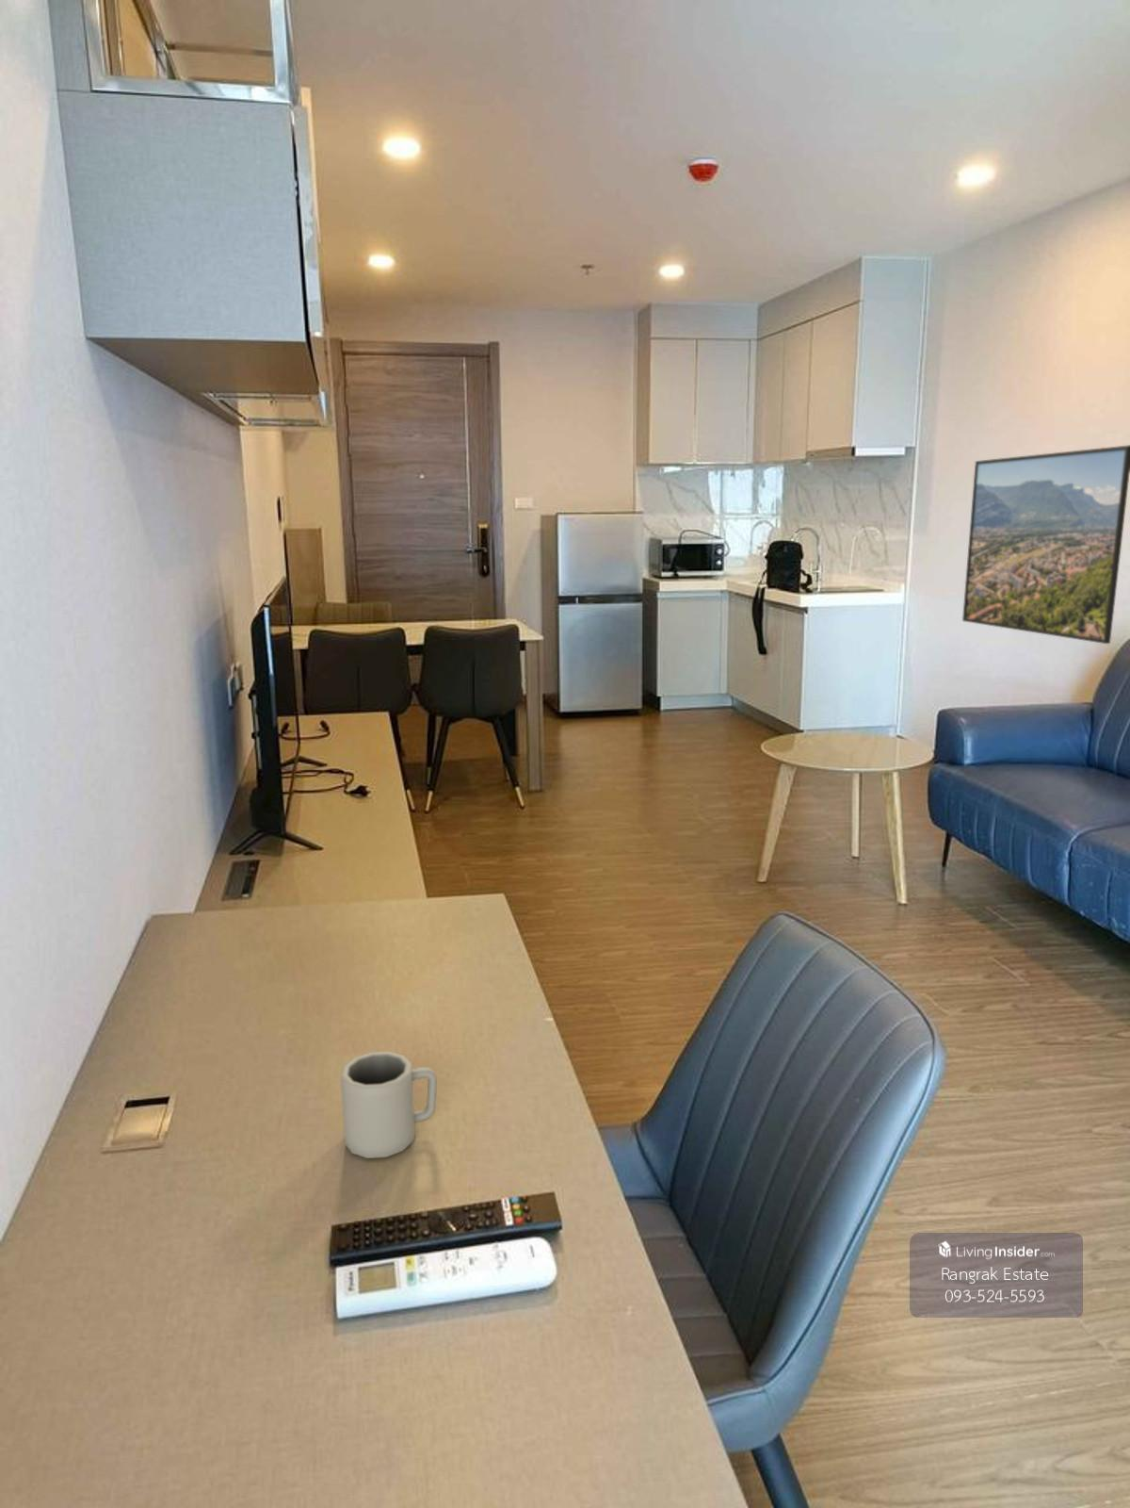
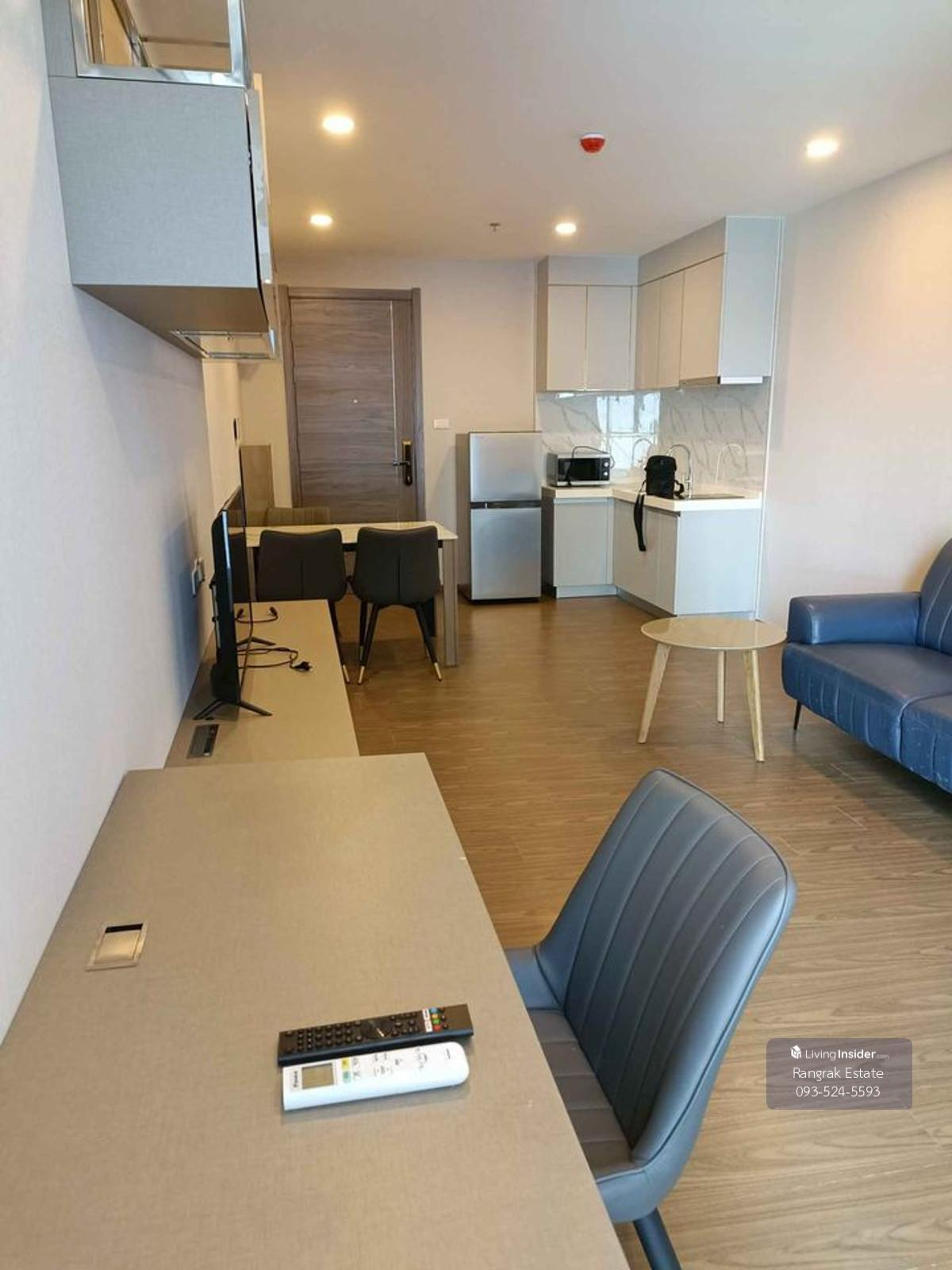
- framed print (1036, 544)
- cup (389, 1101)
